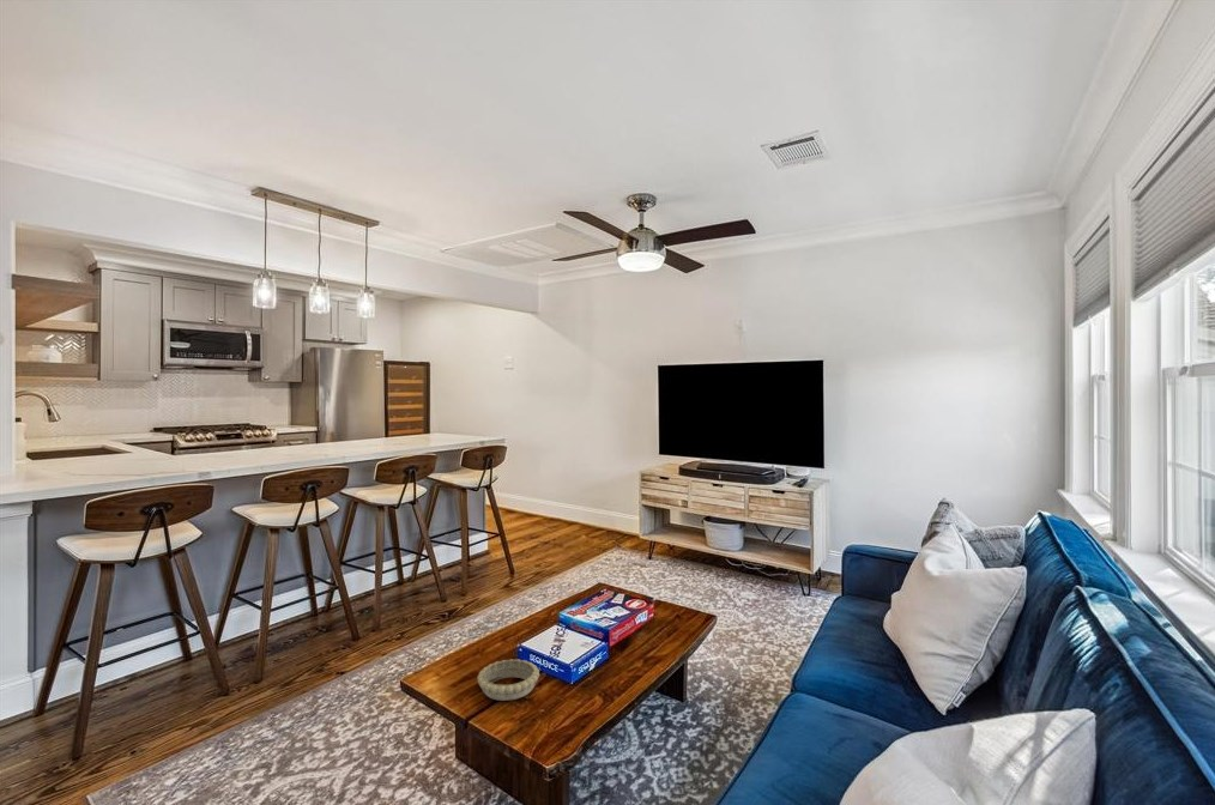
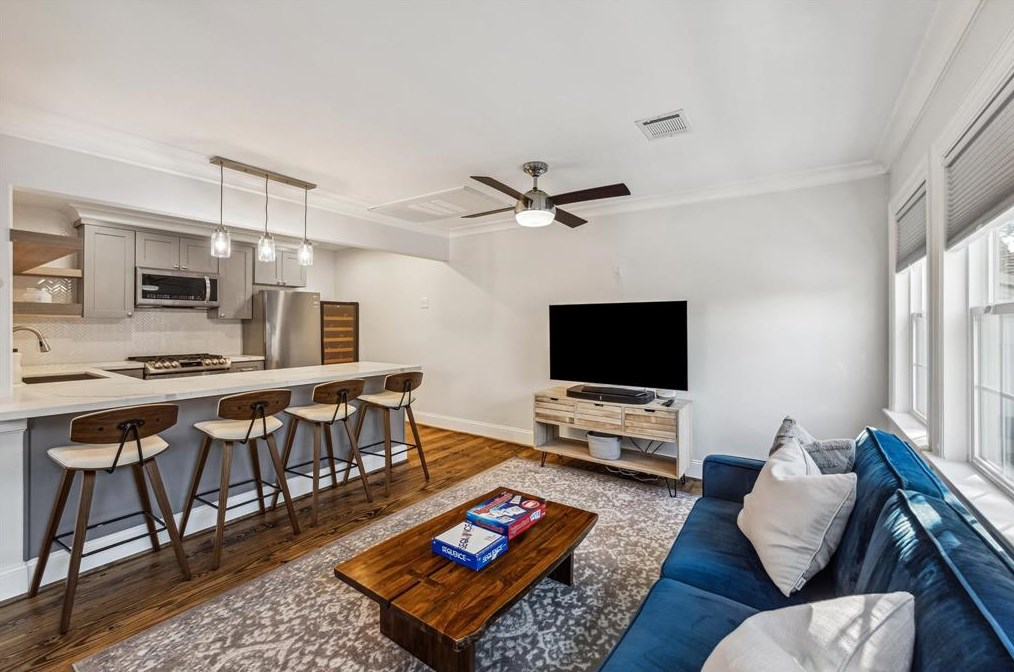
- decorative bowl (507, 677)
